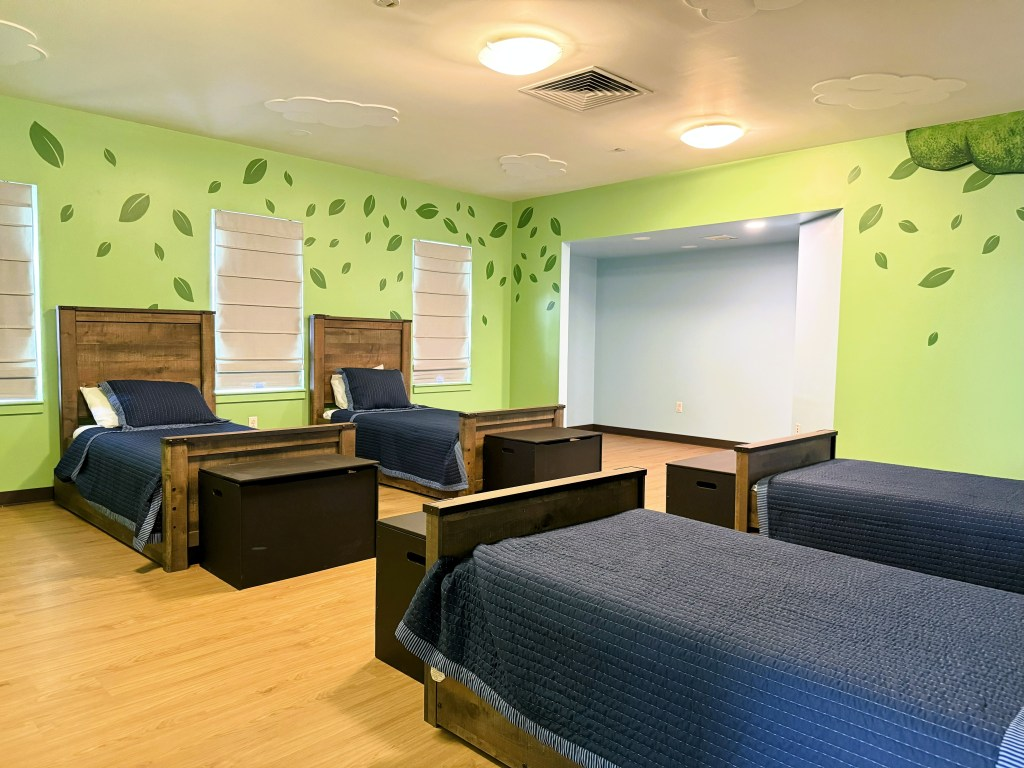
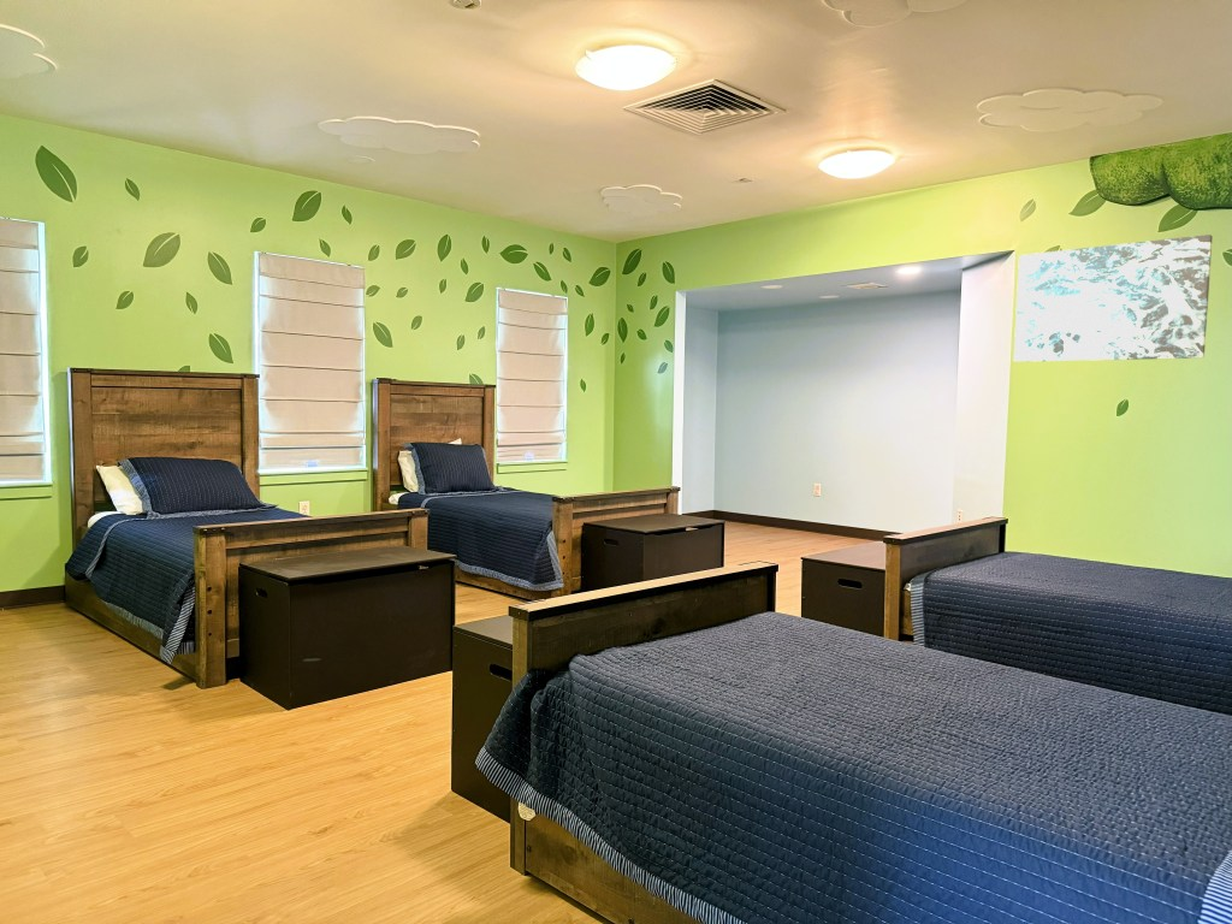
+ wall art (1106, 303)
